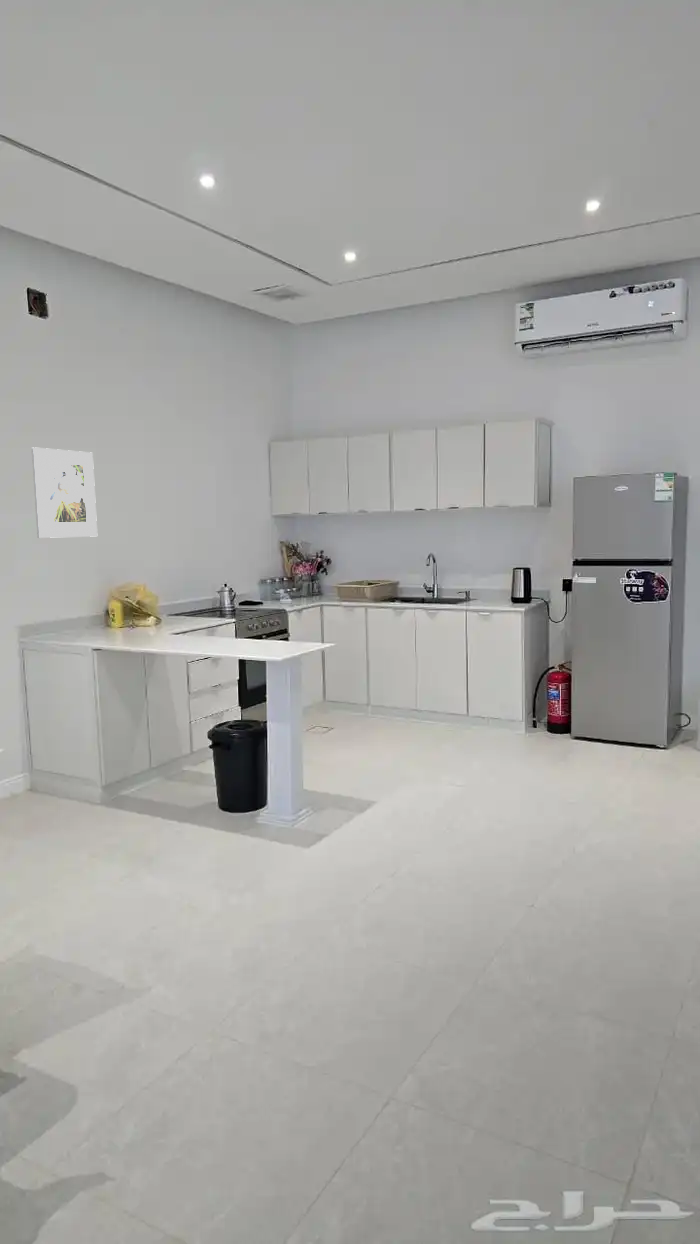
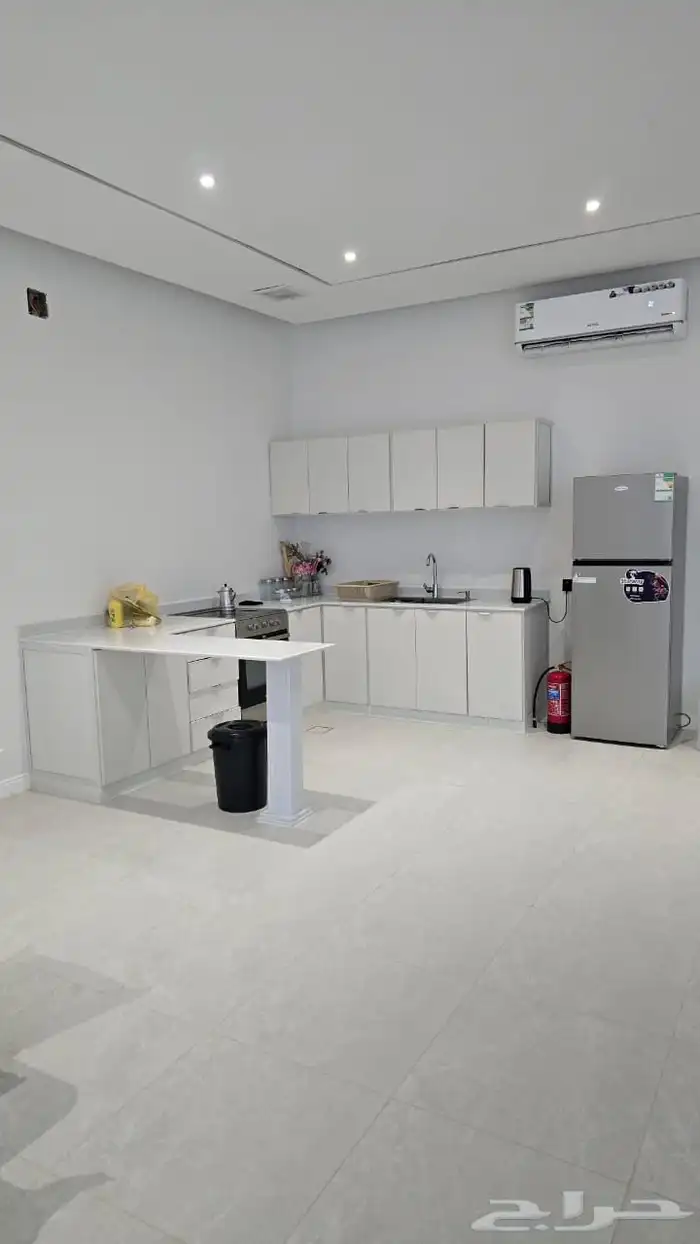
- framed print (65, 493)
